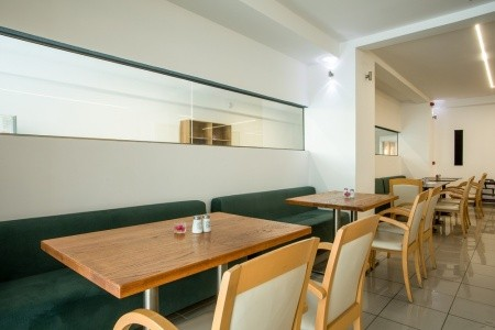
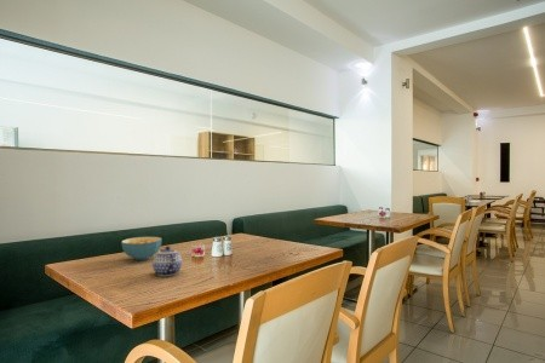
+ cereal bowl (142, 249)
+ teapot (167, 259)
